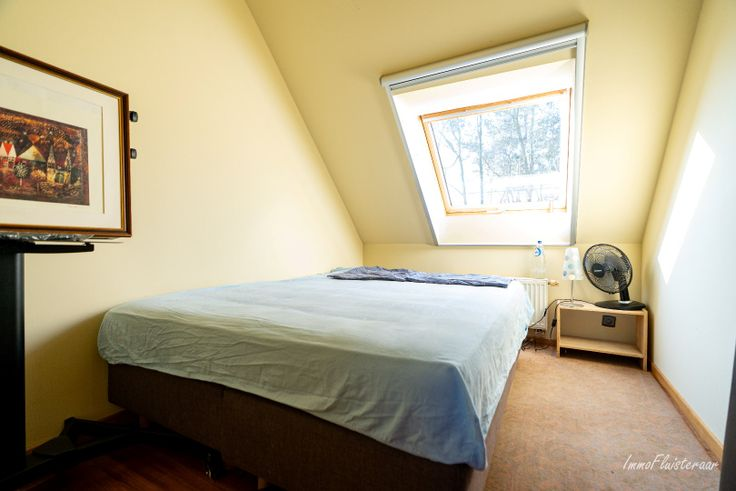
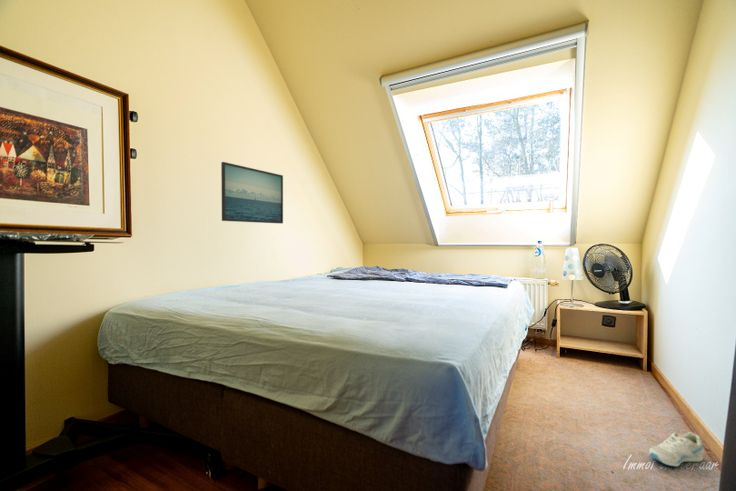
+ sneaker (676, 448)
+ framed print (255, 195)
